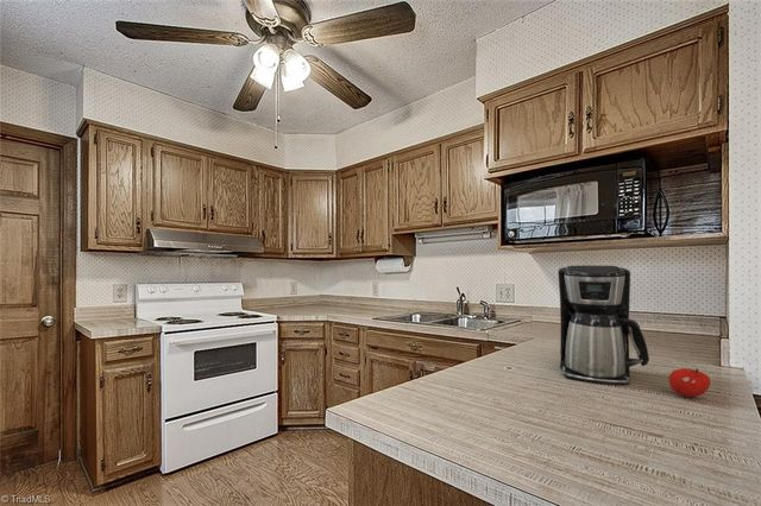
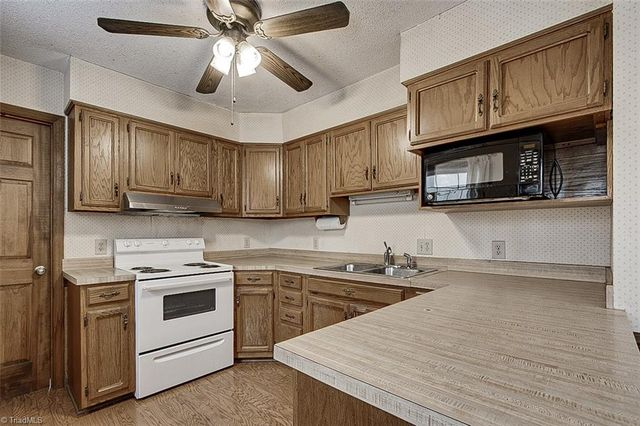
- fruit (688, 381)
- coffee maker (602, 318)
